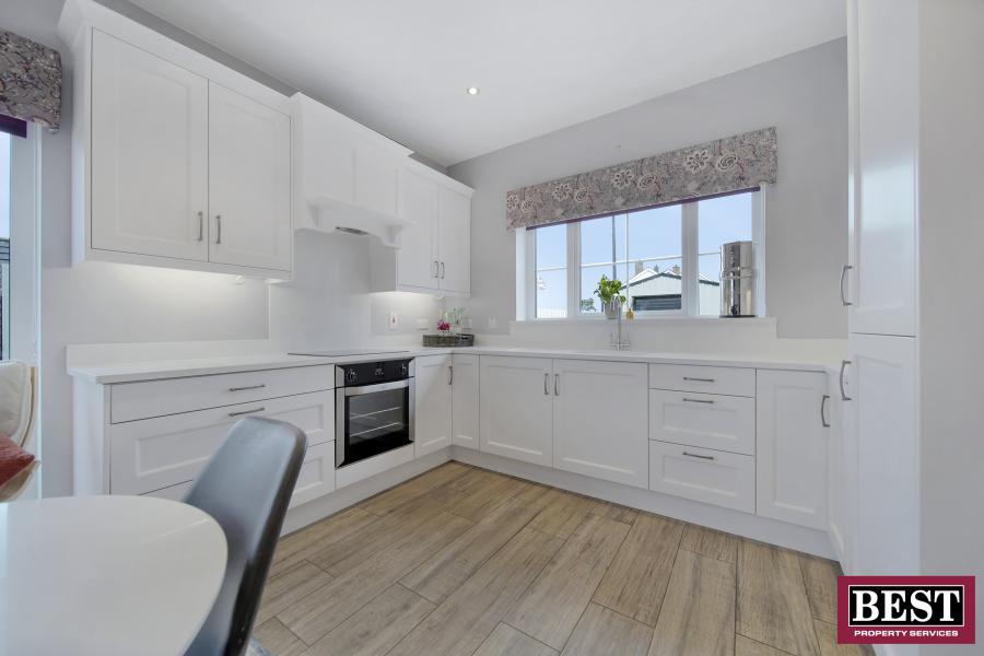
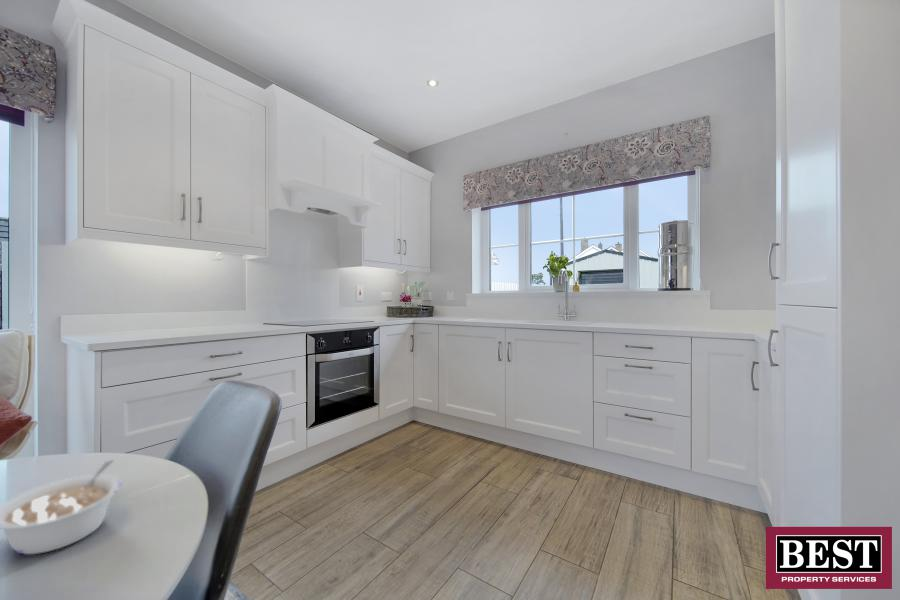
+ legume (61, 509)
